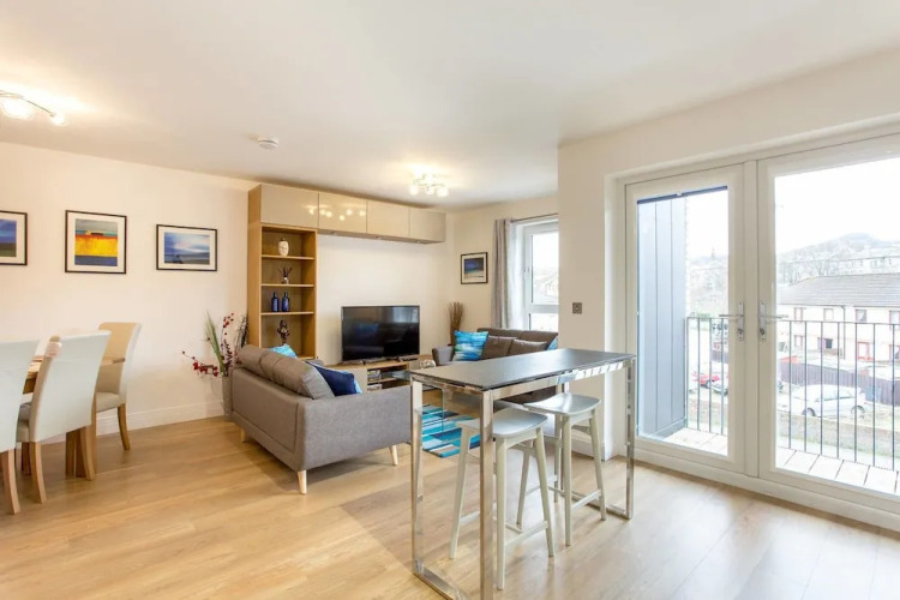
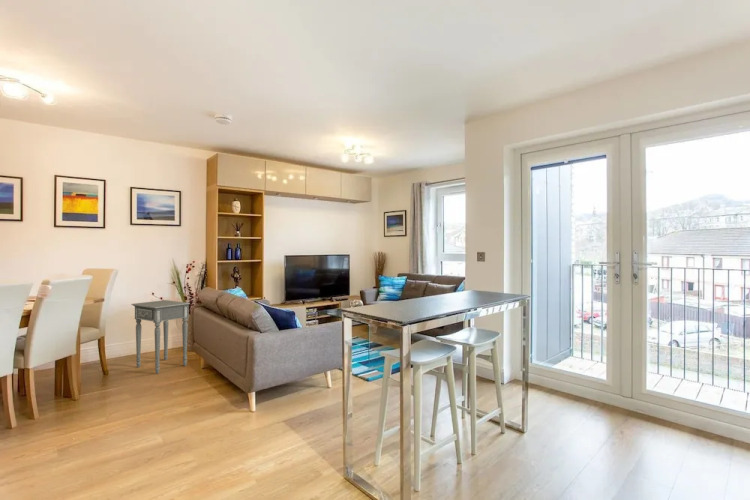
+ side table (159, 334)
